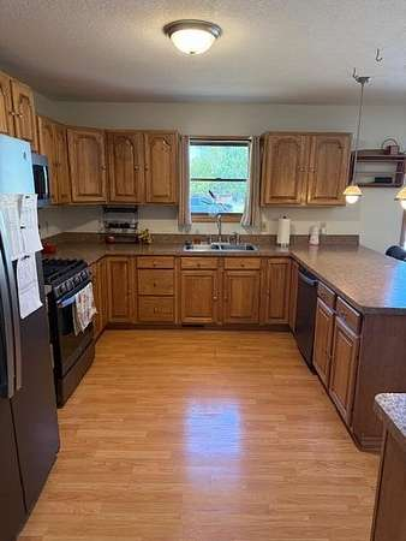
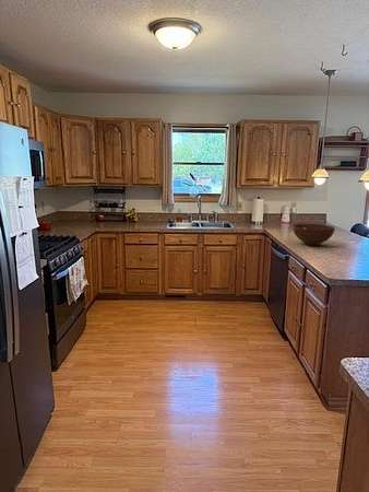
+ fruit bowl (312, 235)
